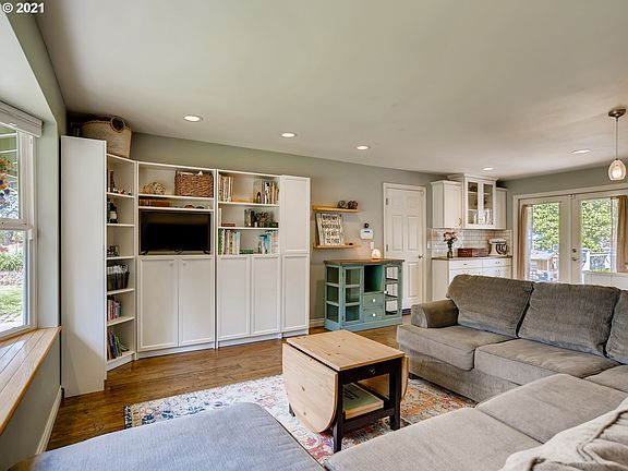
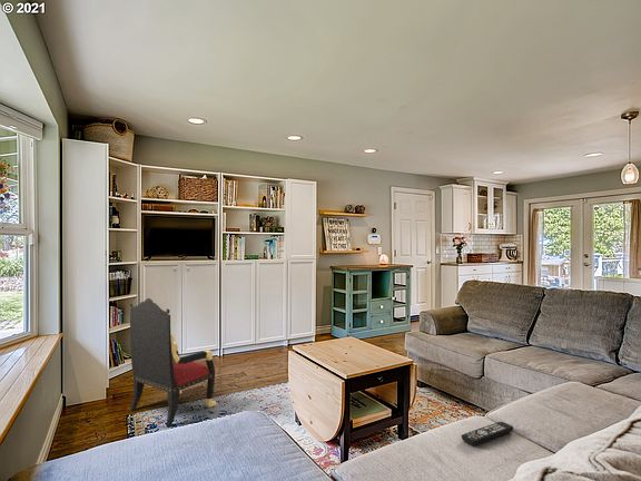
+ armchair (174, 351)
+ remote control (487, 432)
